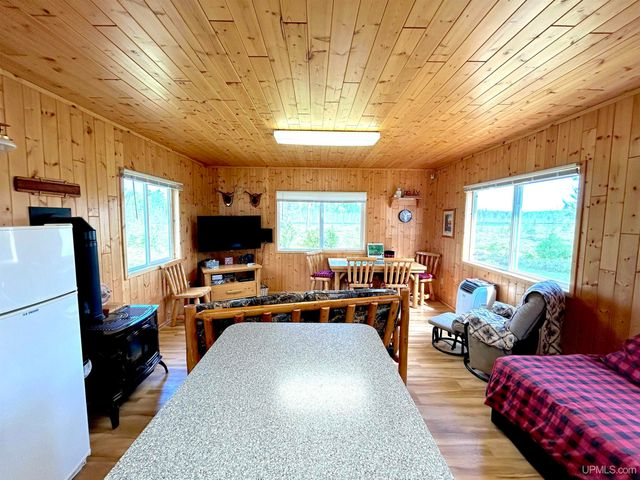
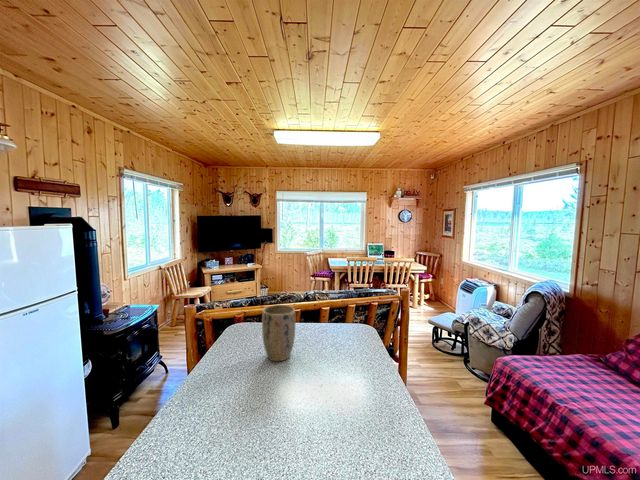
+ plant pot (278, 332)
